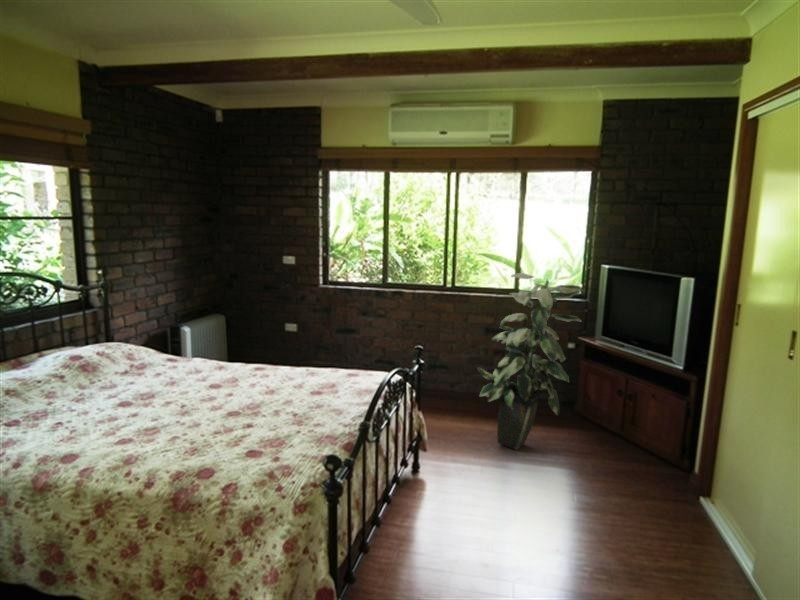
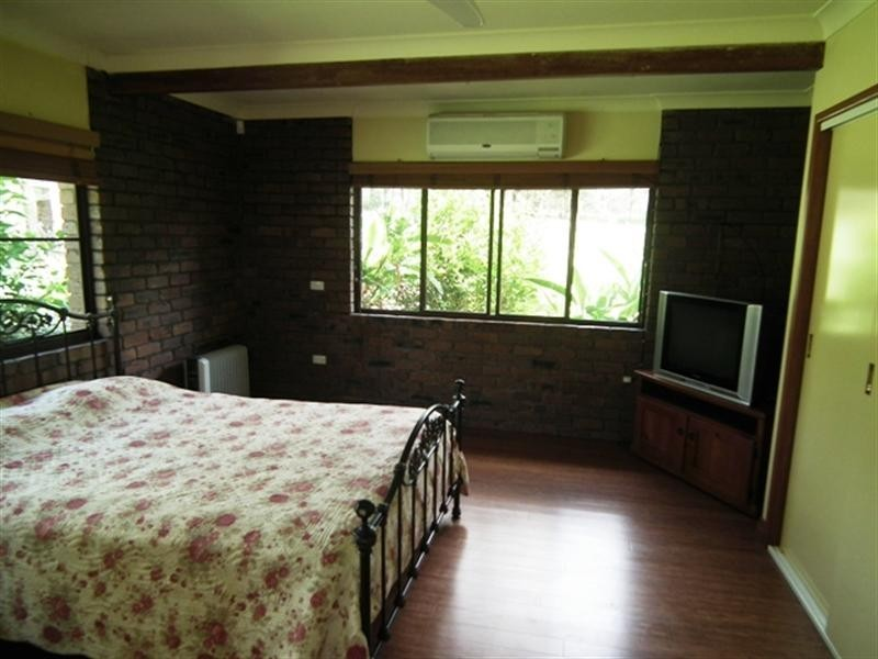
- indoor plant (526, 361)
